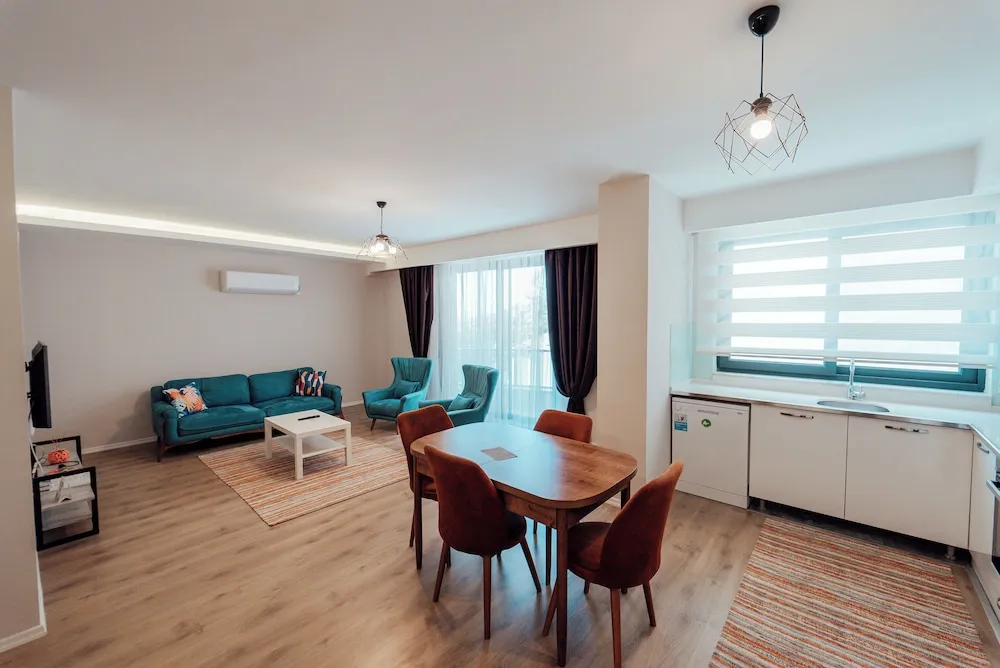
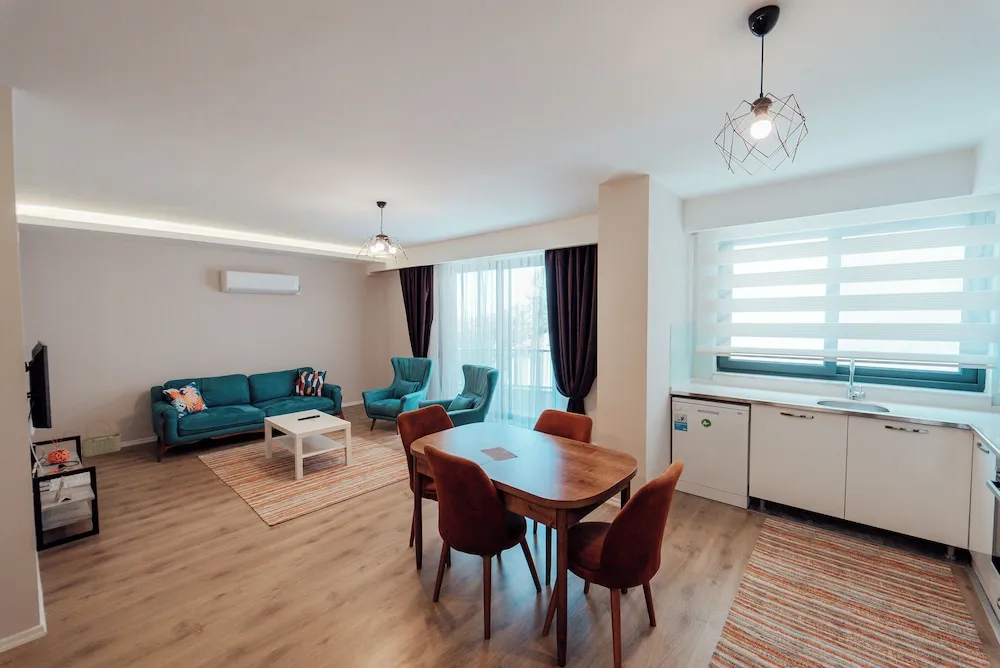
+ wicker basket (100, 437)
